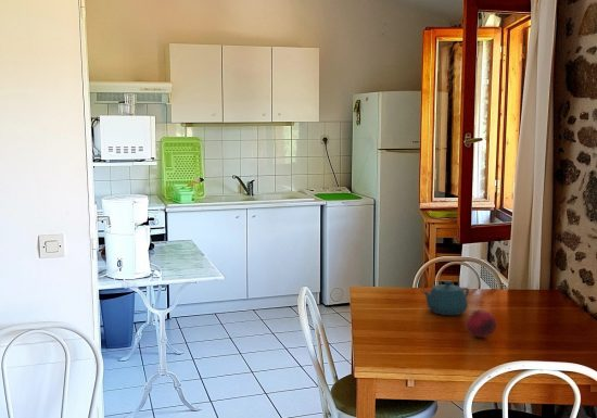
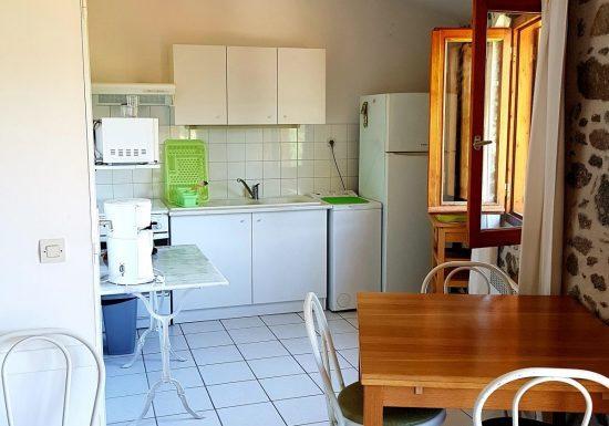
- teapot (445, 296)
- fruit (480, 322)
